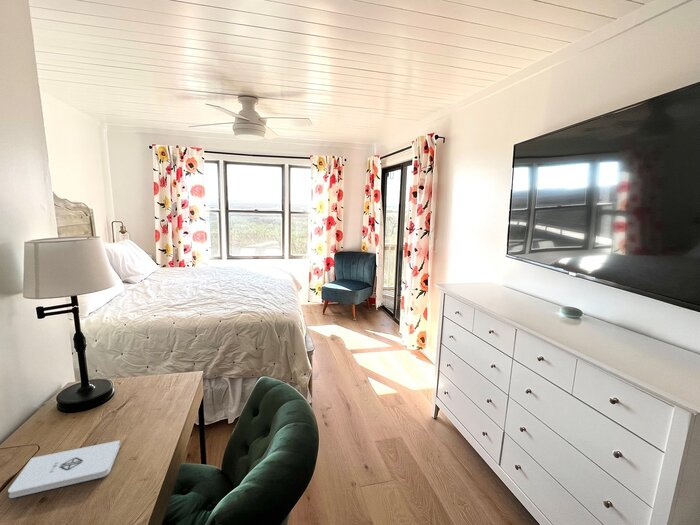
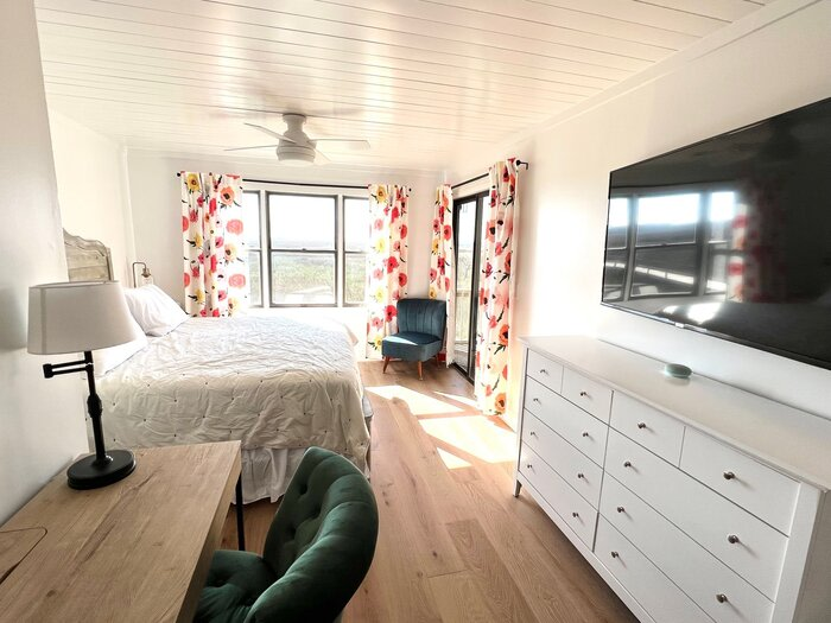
- notepad (69, 466)
